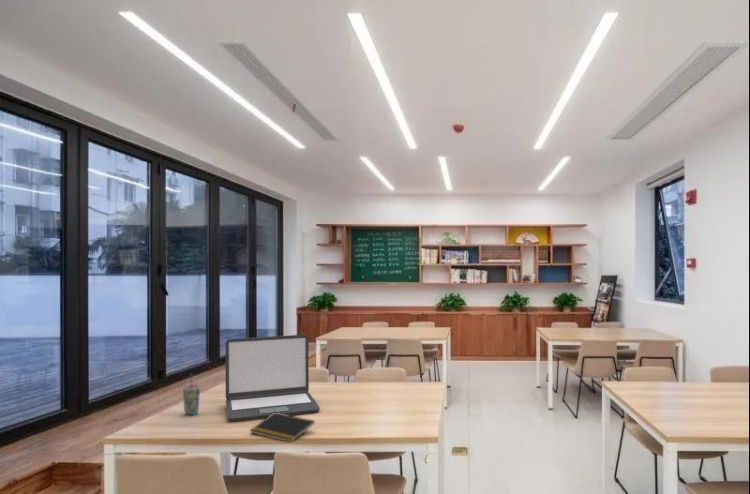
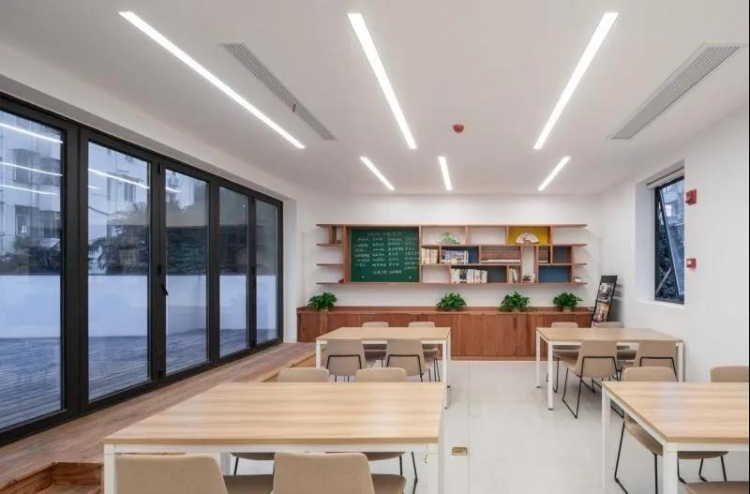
- cup (191, 393)
- laptop (271, 374)
- notepad (282, 426)
